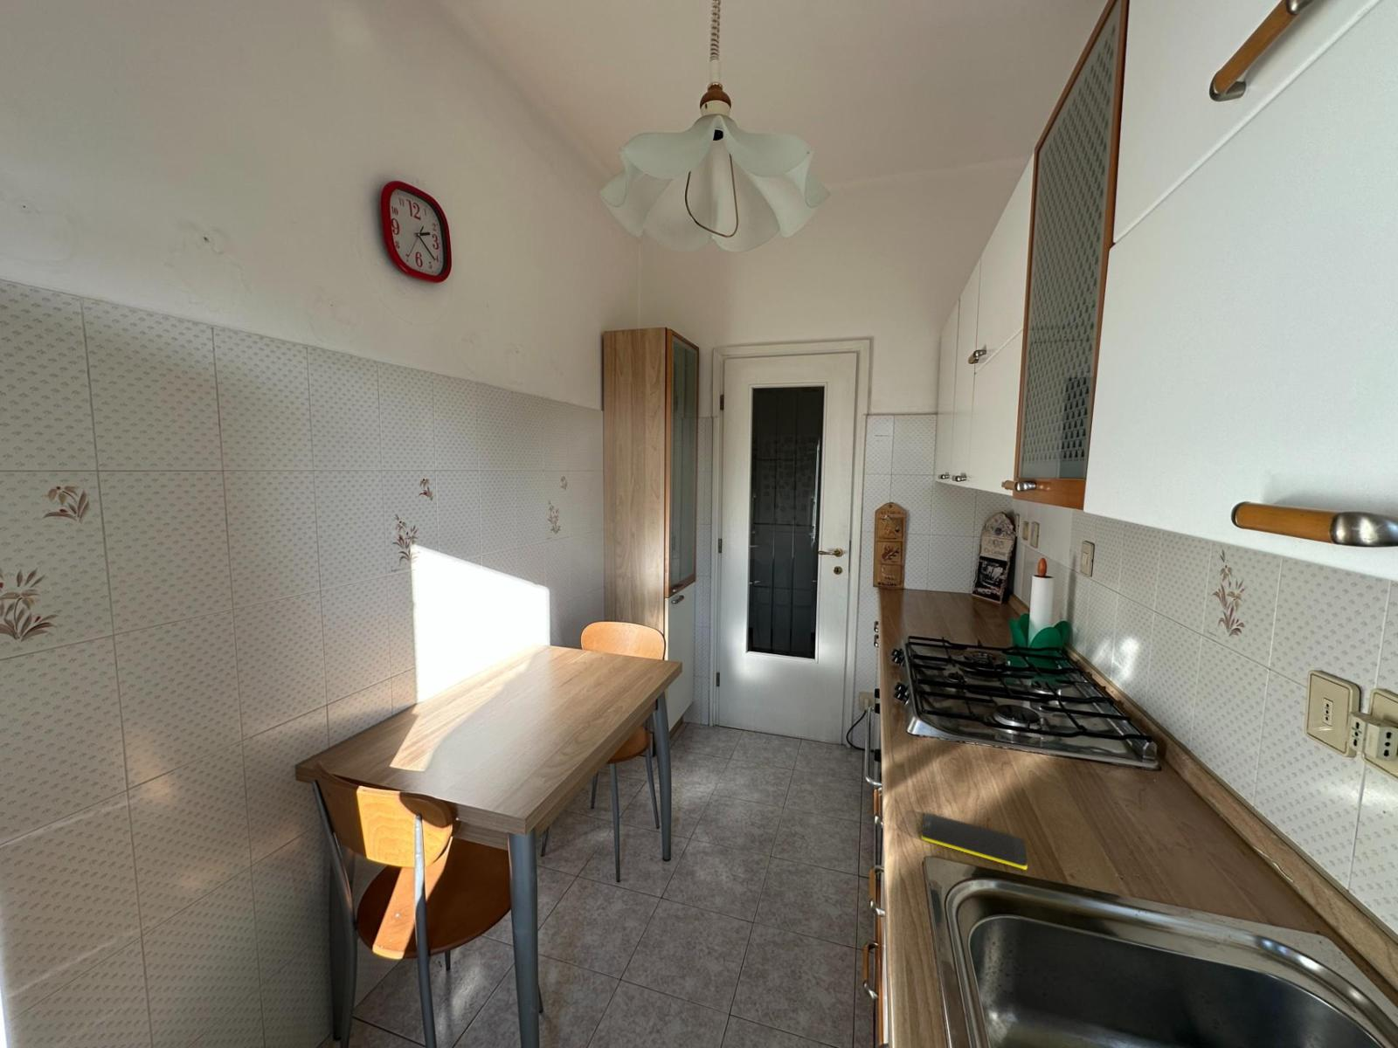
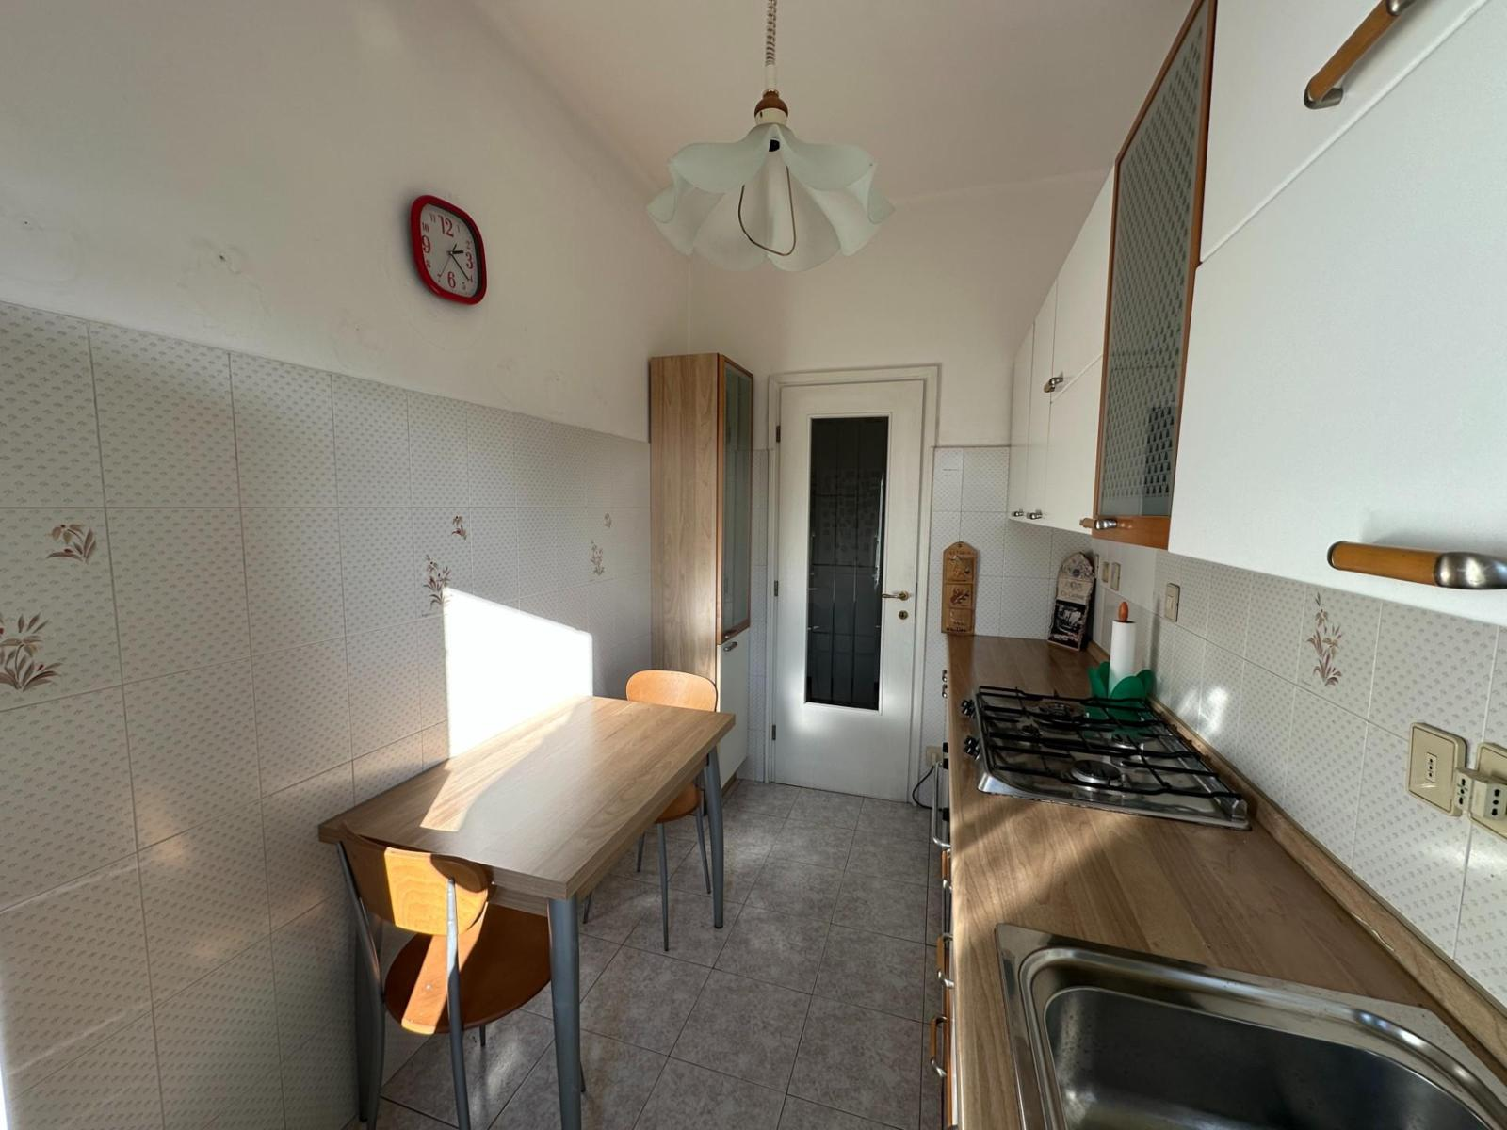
- smartphone (972, 839)
